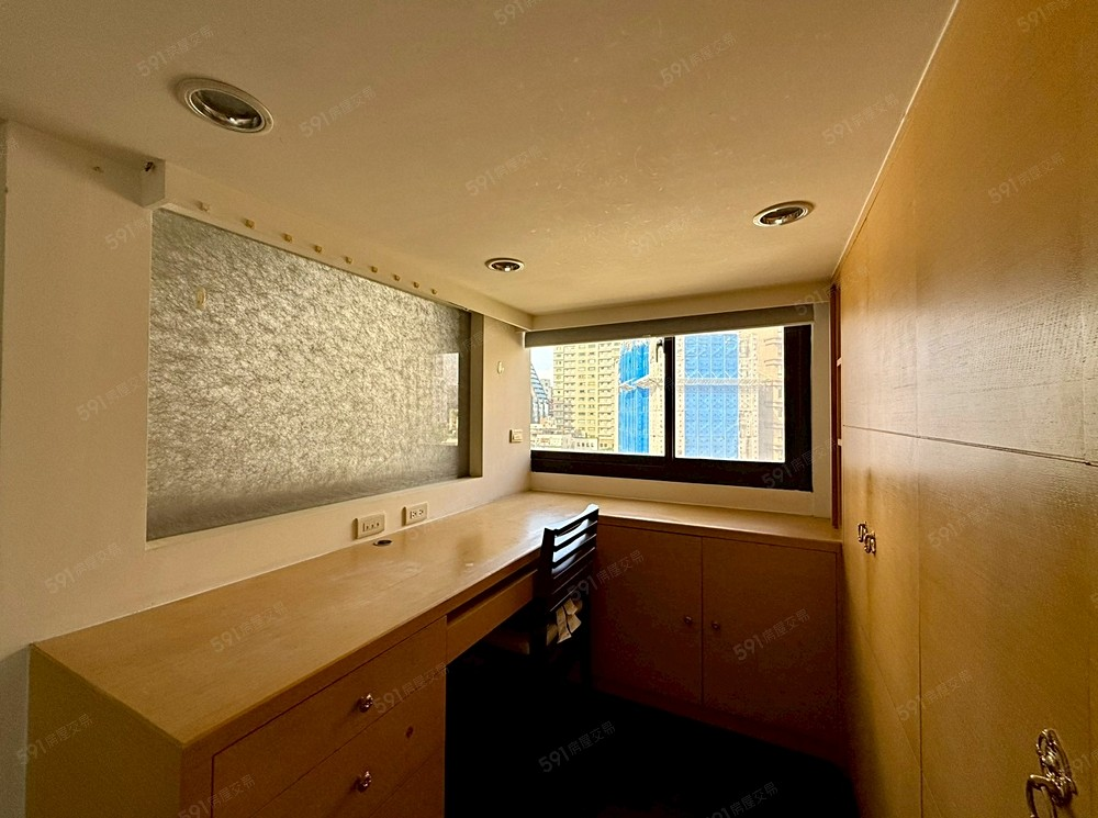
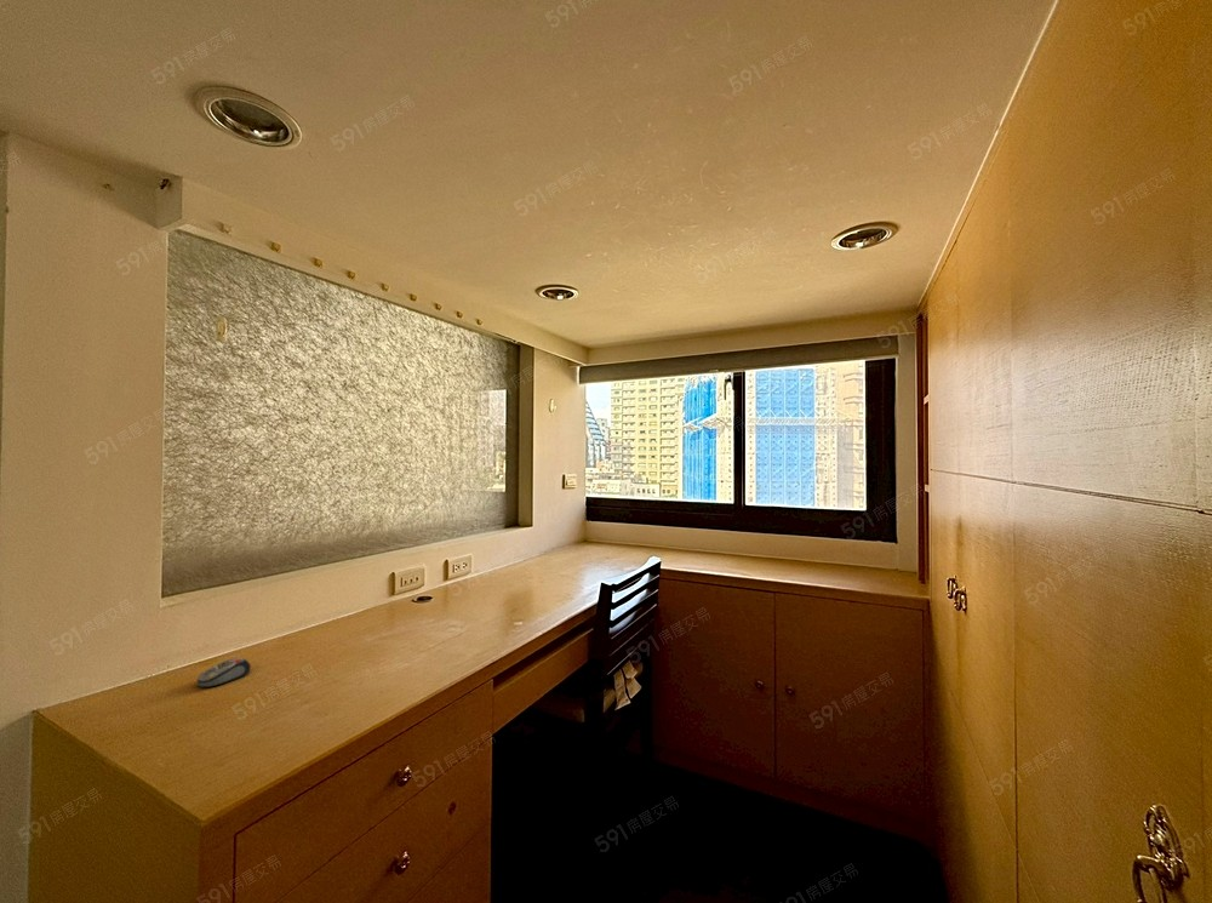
+ computer mouse (224, 670)
